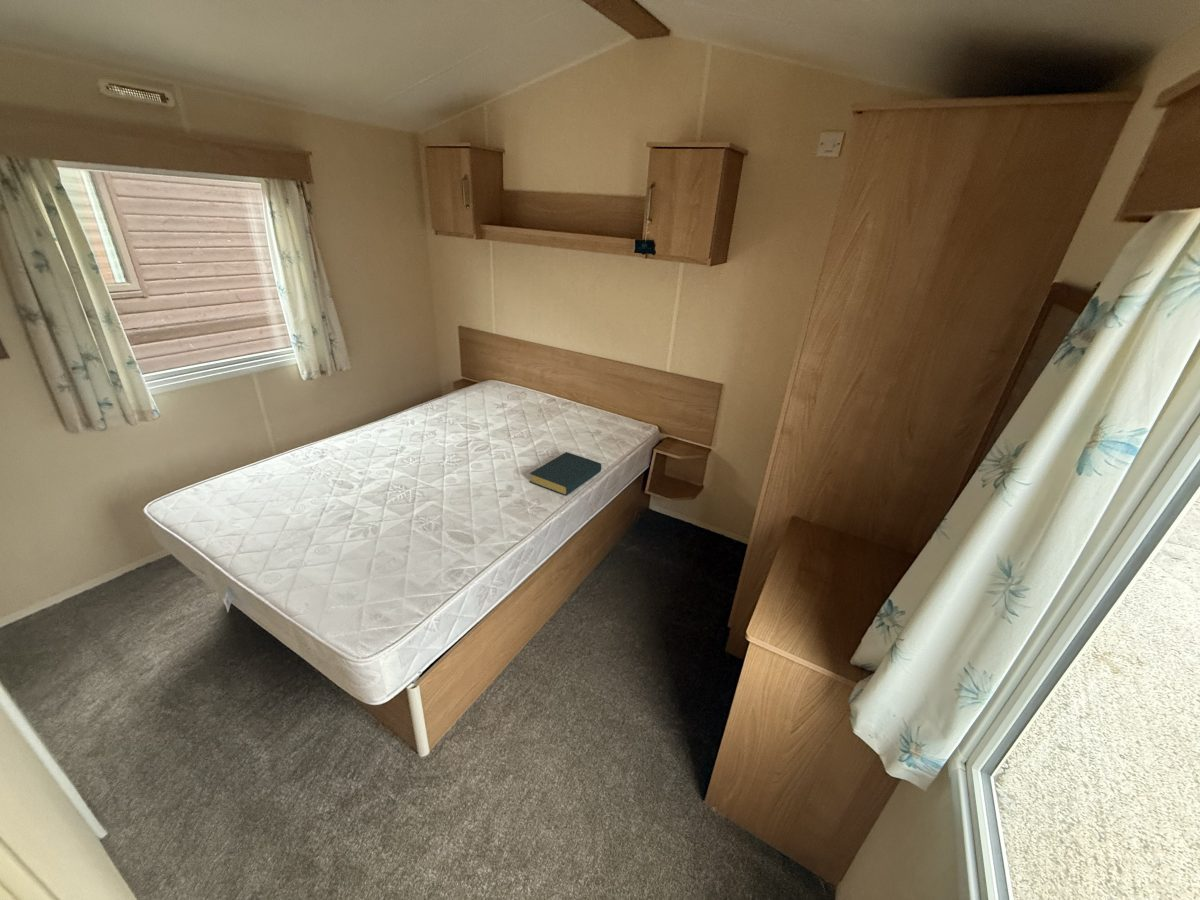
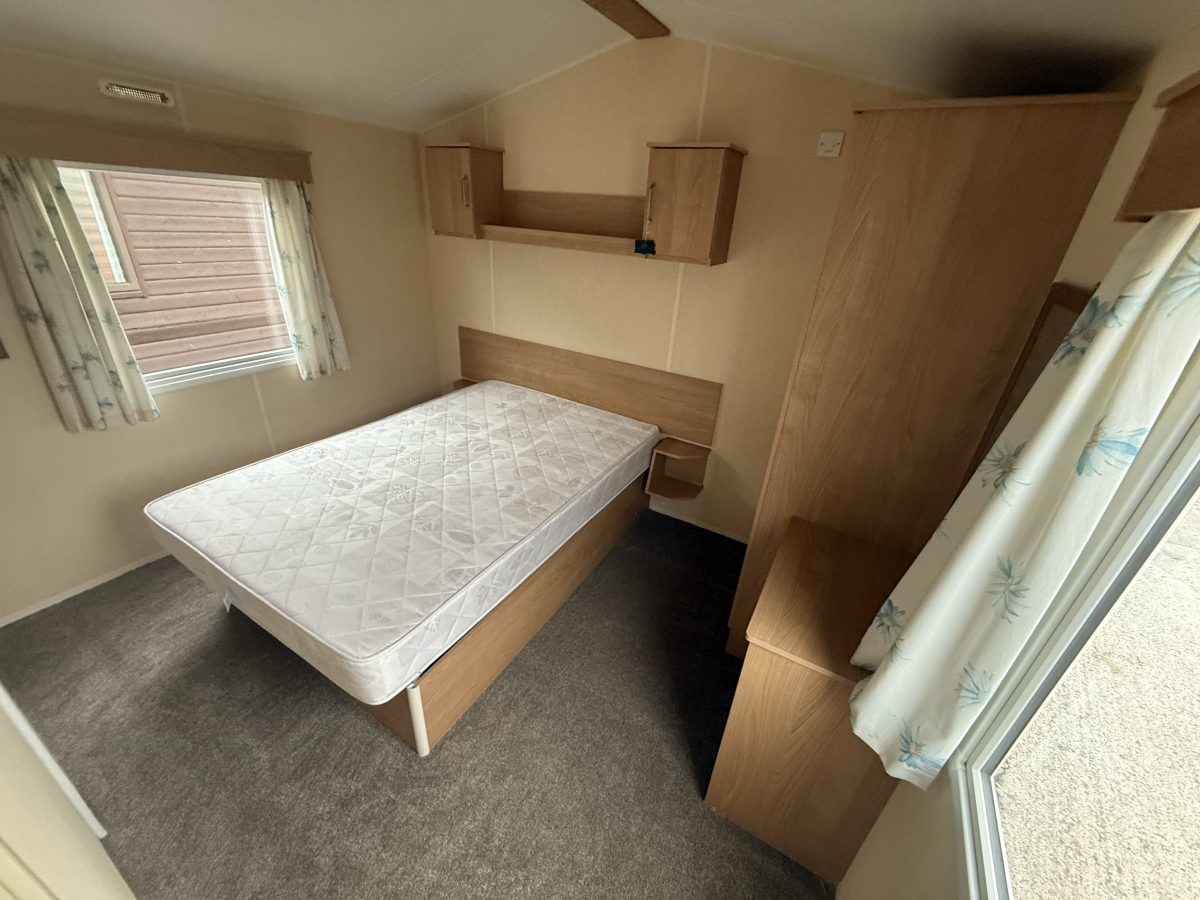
- hardback book (566, 472)
